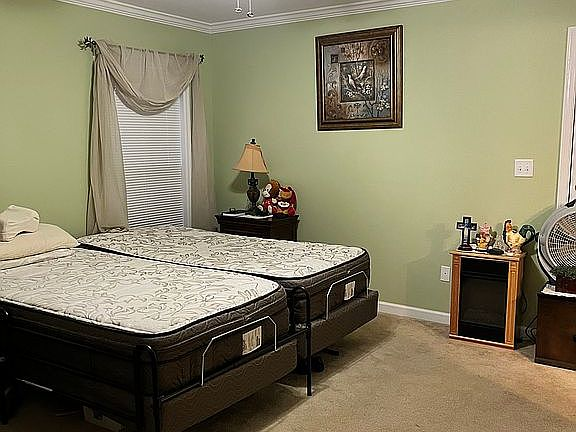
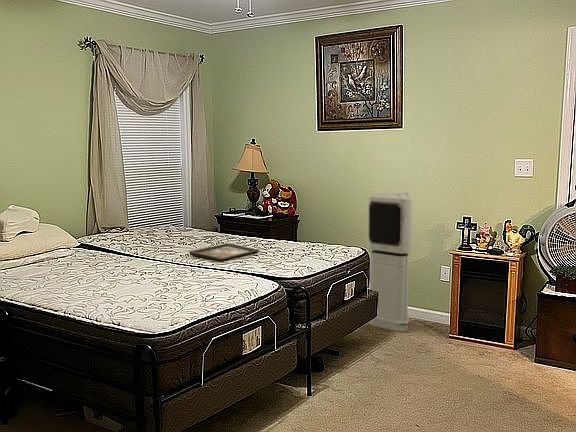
+ decorative tray (224, 251)
+ air purifier (395, 259)
